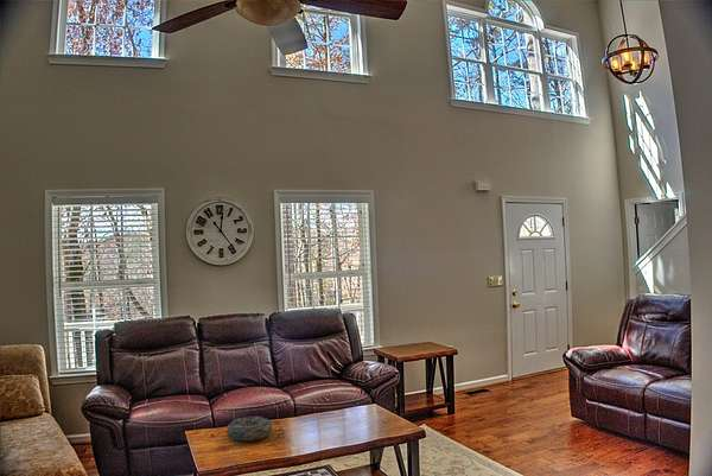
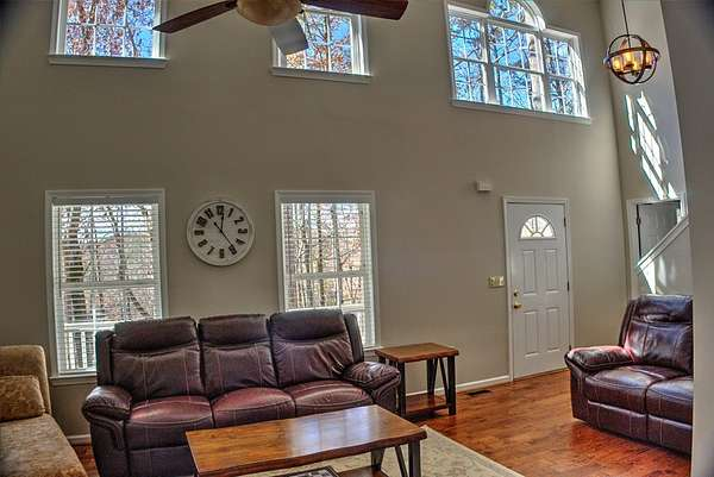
- decorative bowl (249, 427)
